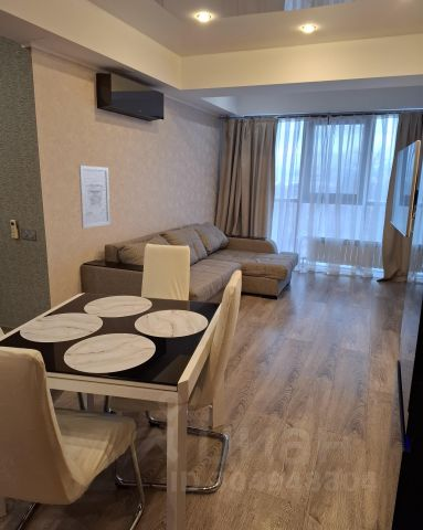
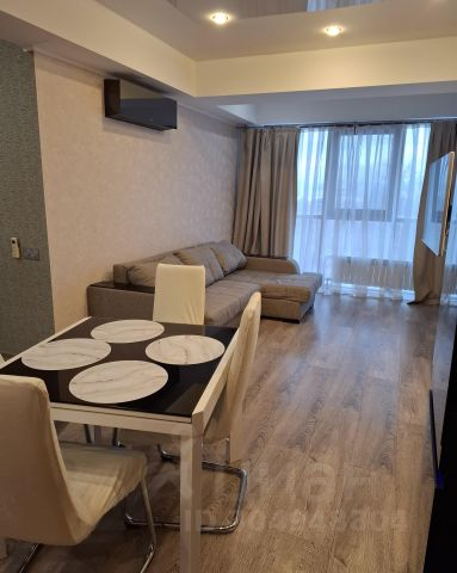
- wall art (95, 197)
